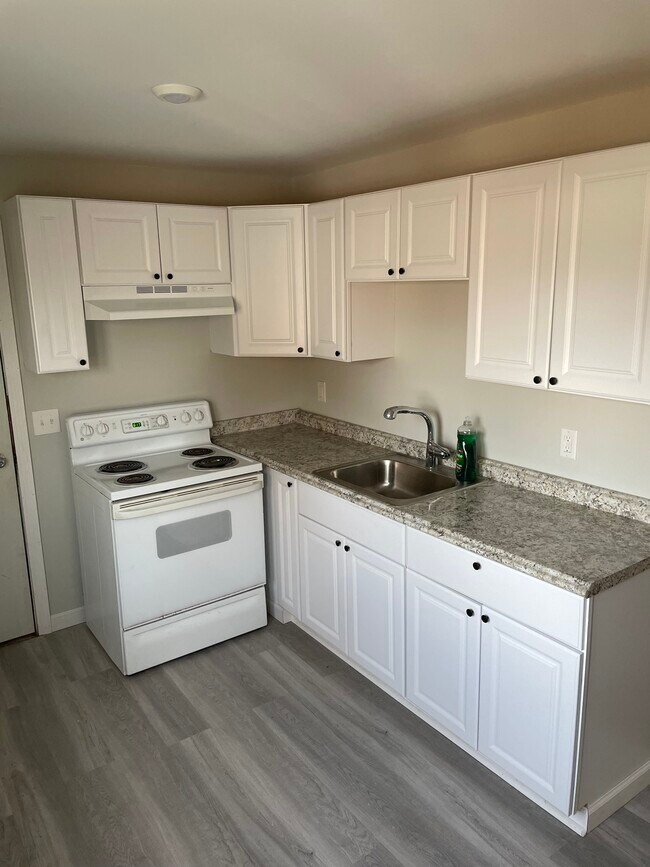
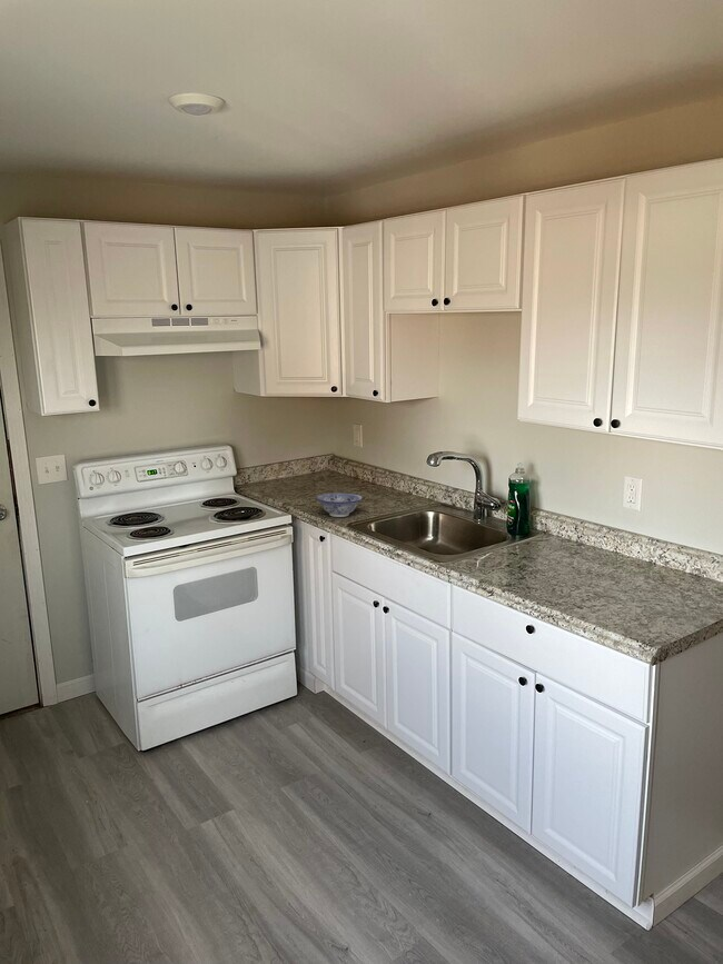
+ bowl (339, 505)
